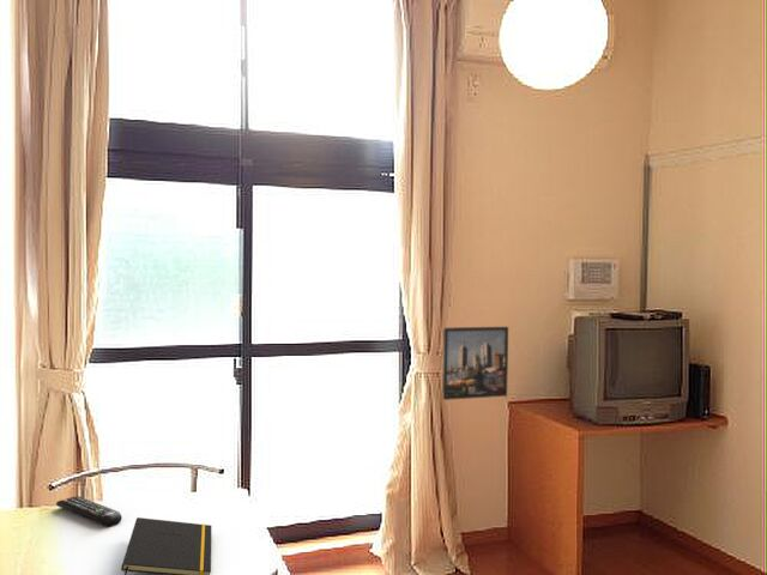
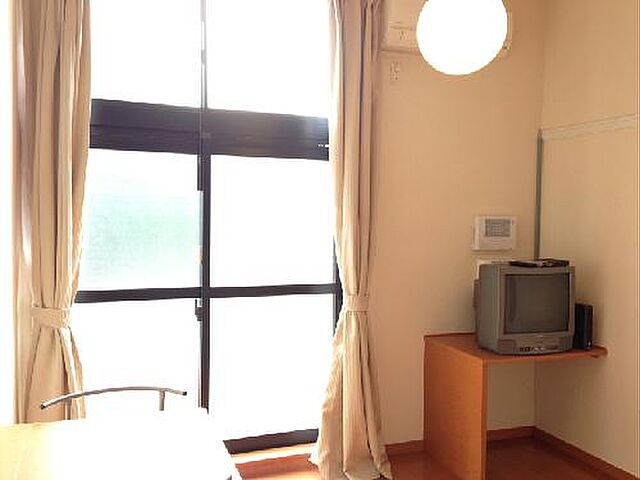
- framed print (476, 362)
- notepad (170, 545)
- remote control (87, 510)
